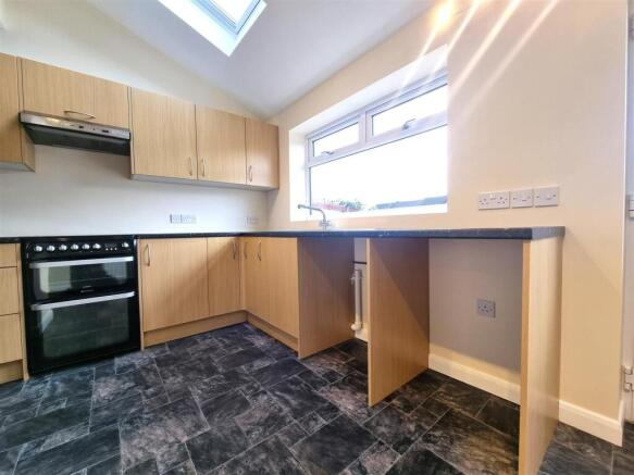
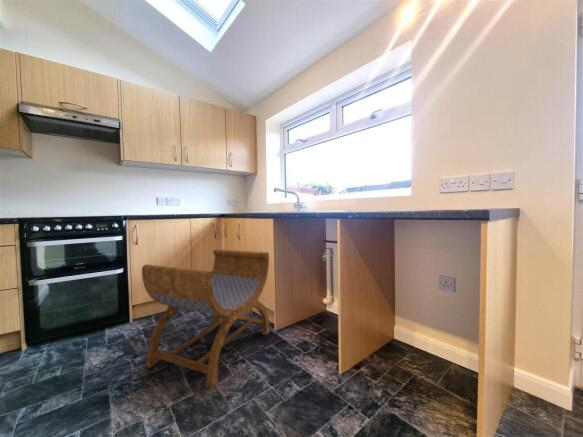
+ stool (214, 302)
